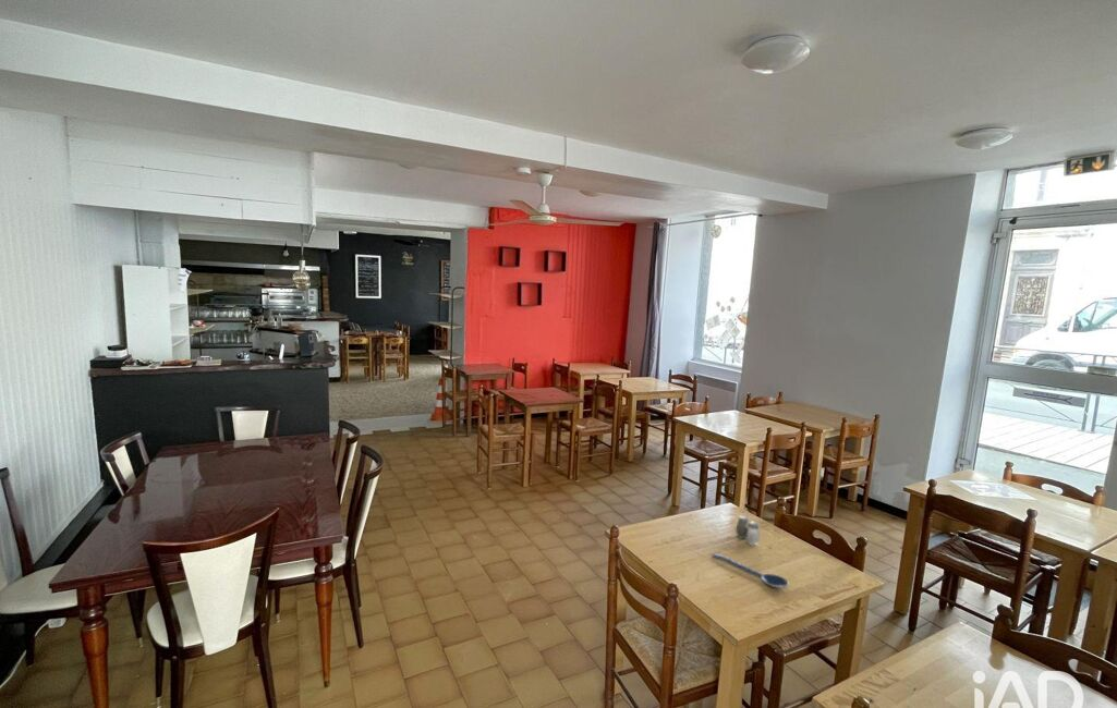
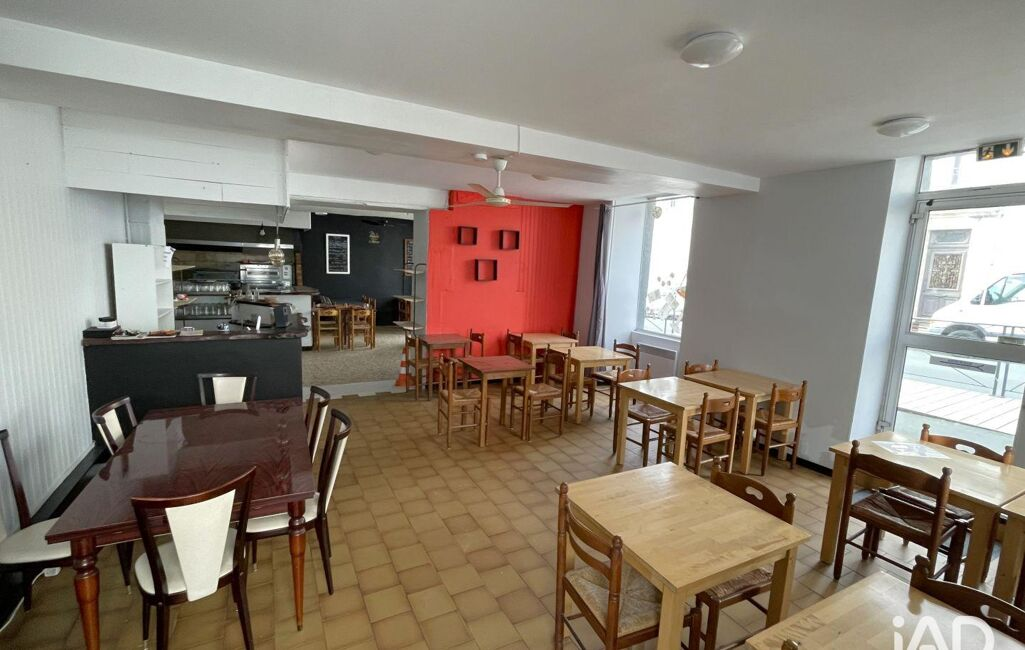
- salt and pepper shaker (748, 529)
- spoon (749, 569)
